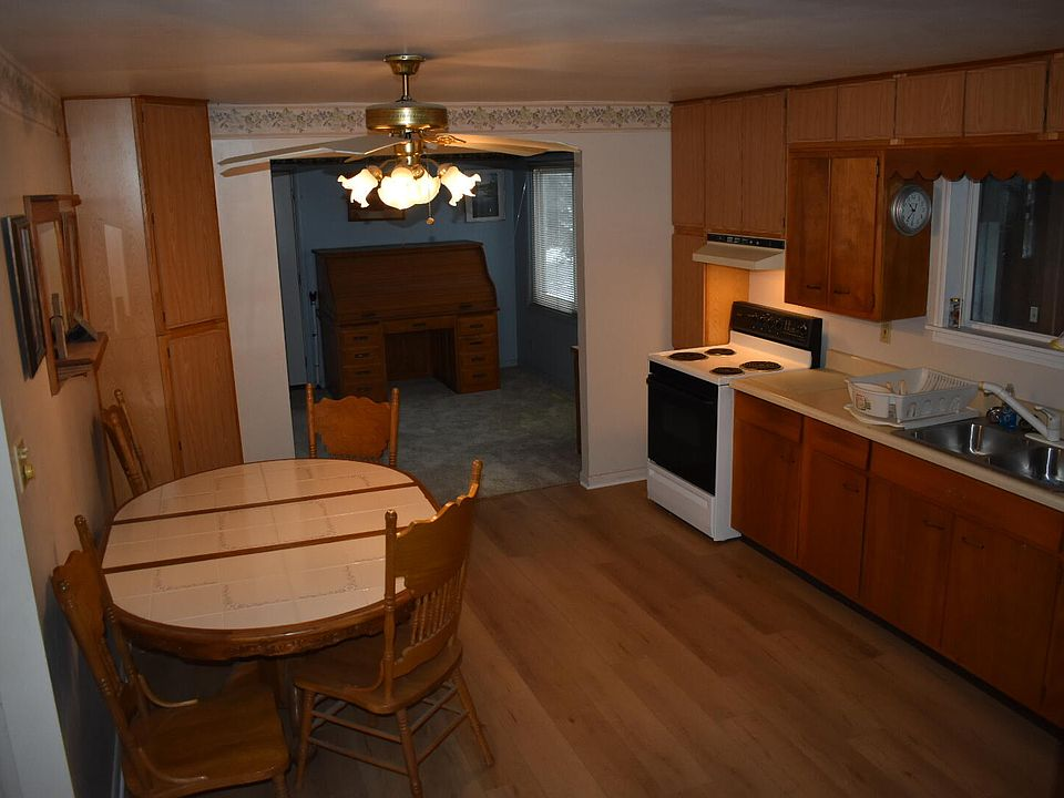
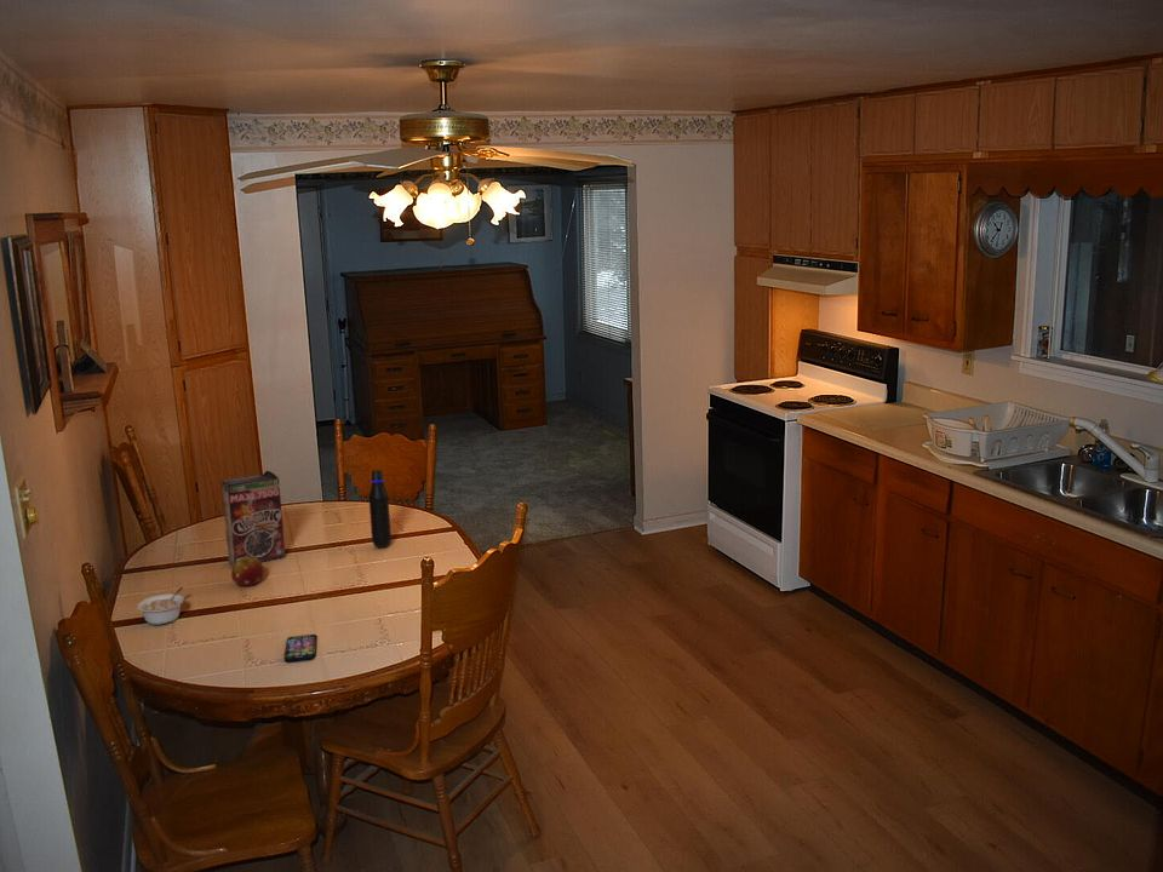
+ smartphone (300, 648)
+ fruit (247, 572)
+ cereal box (252, 516)
+ legume (161, 608)
+ water bottle (379, 509)
